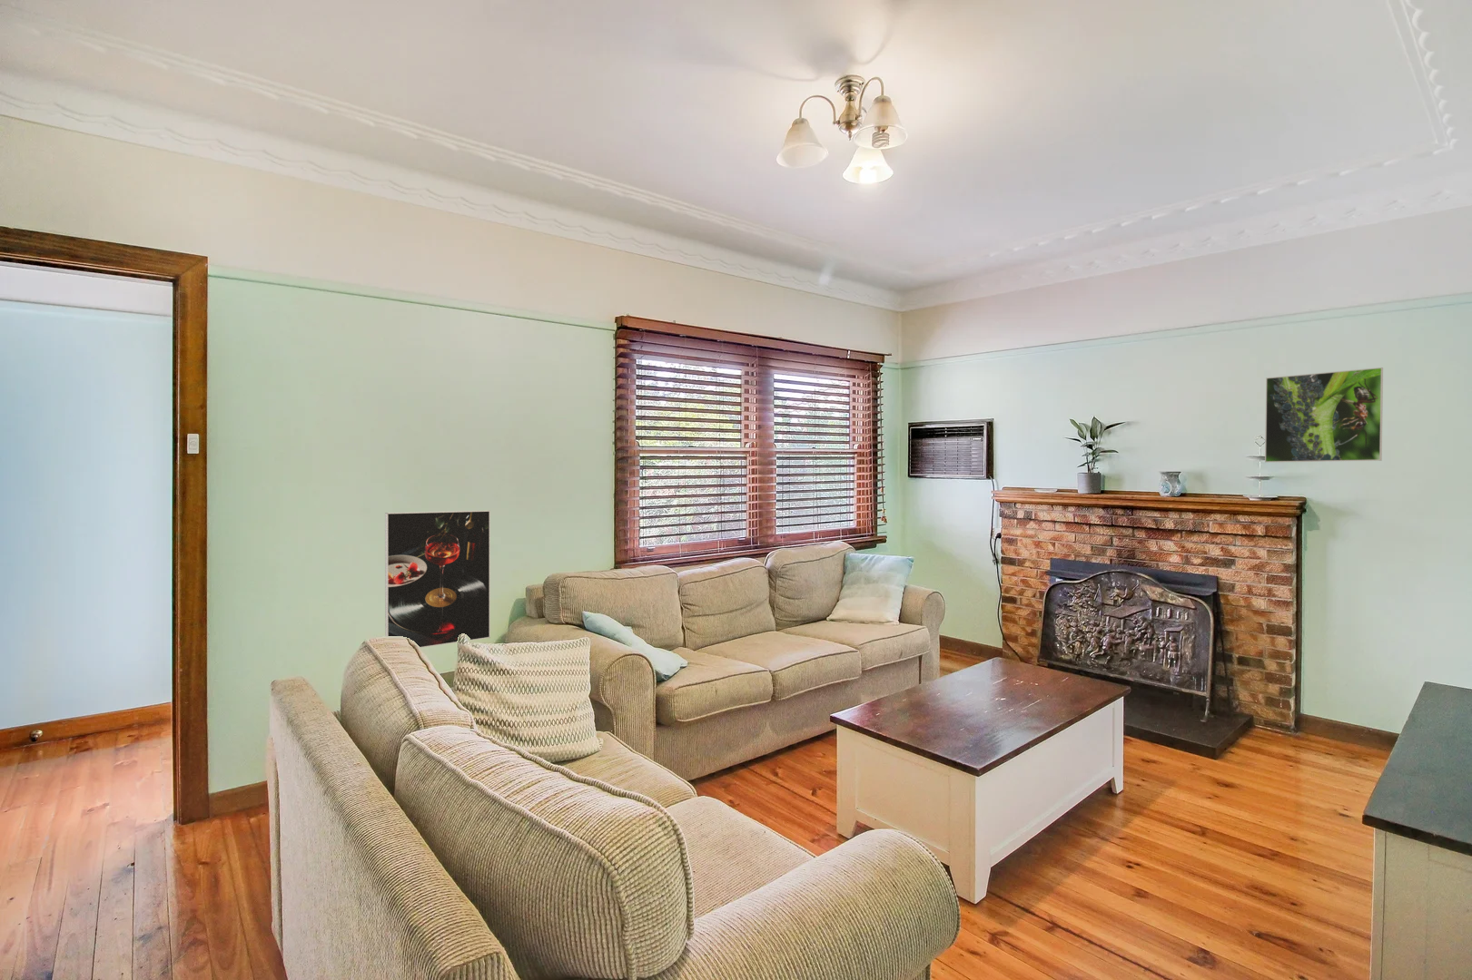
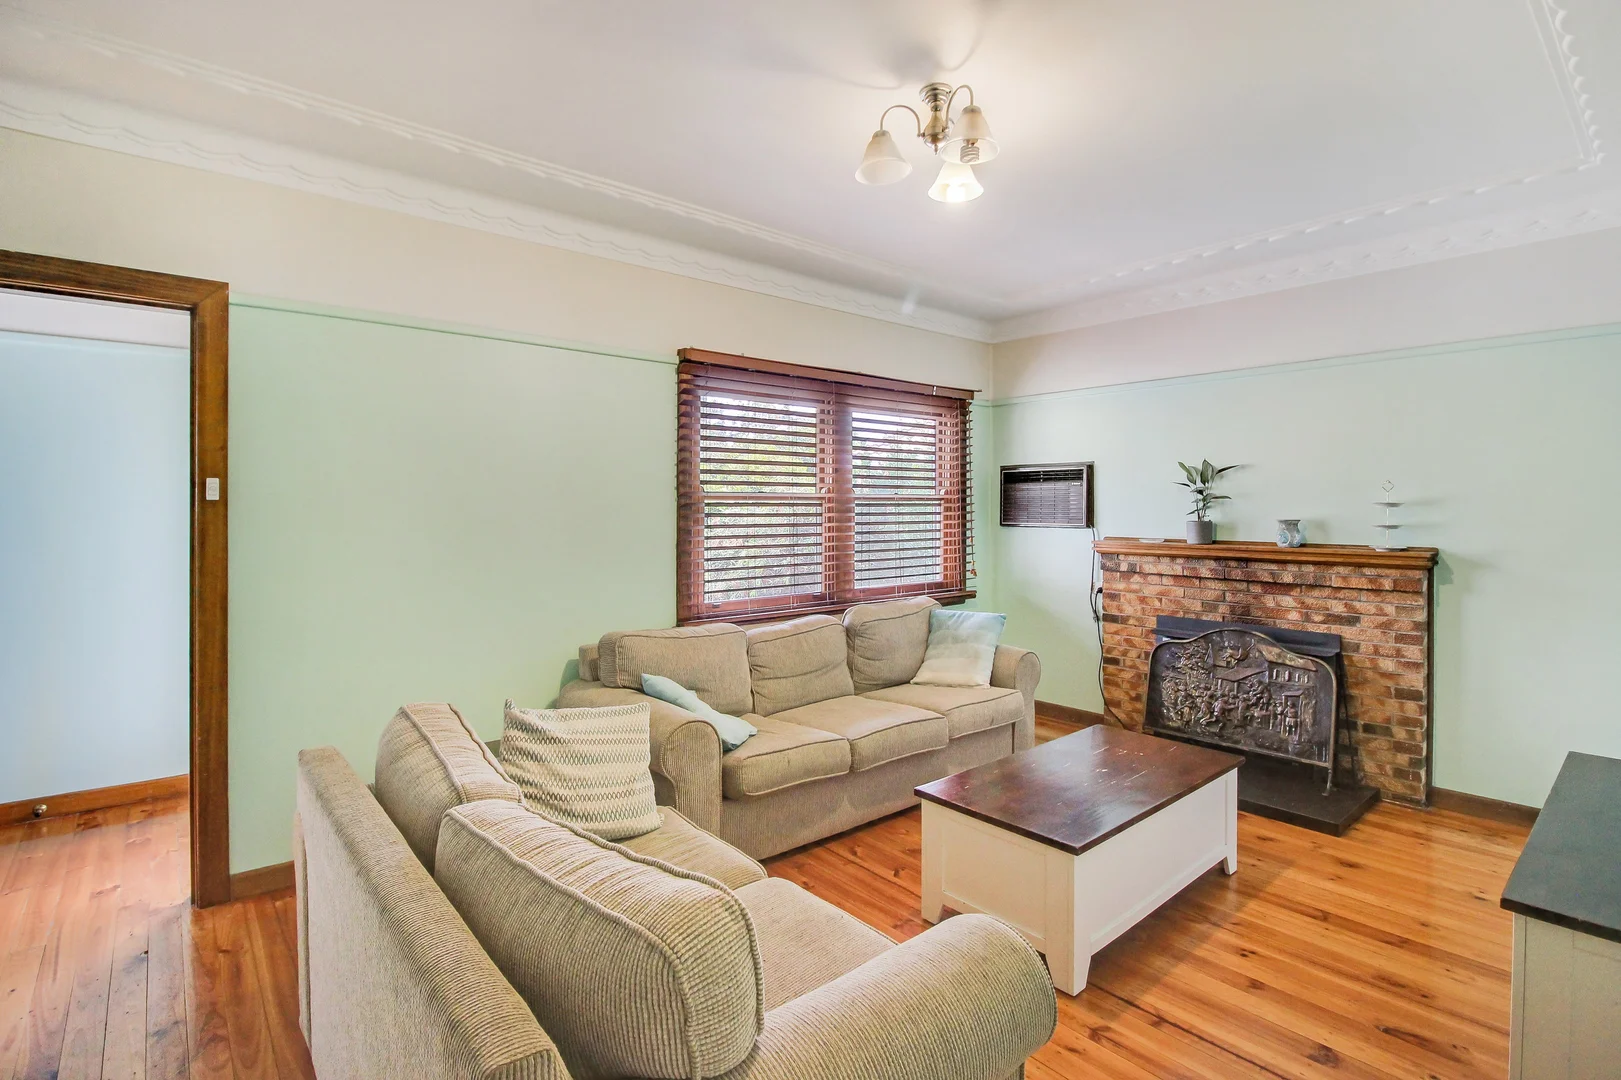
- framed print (1320, 417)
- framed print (440, 578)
